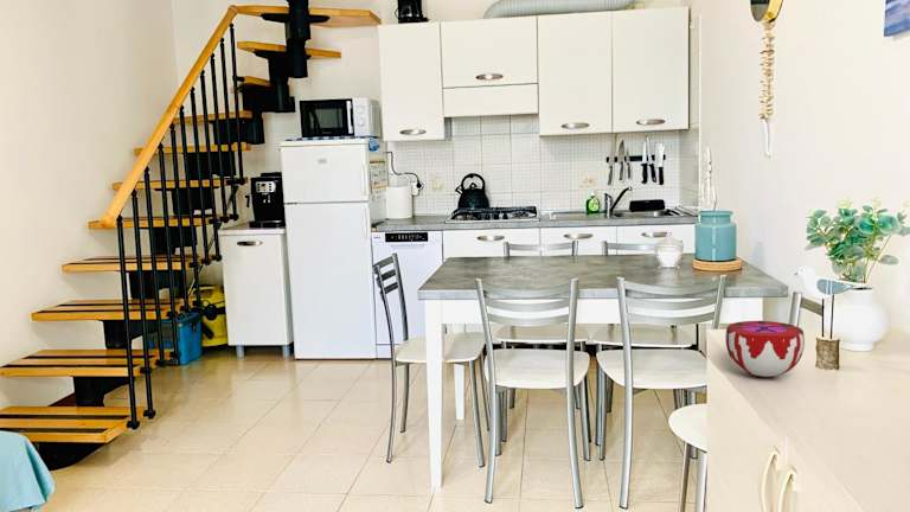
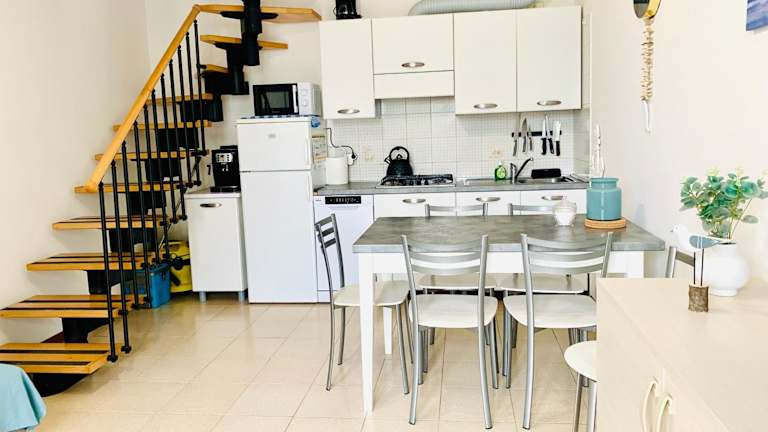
- decorative bowl (763, 351)
